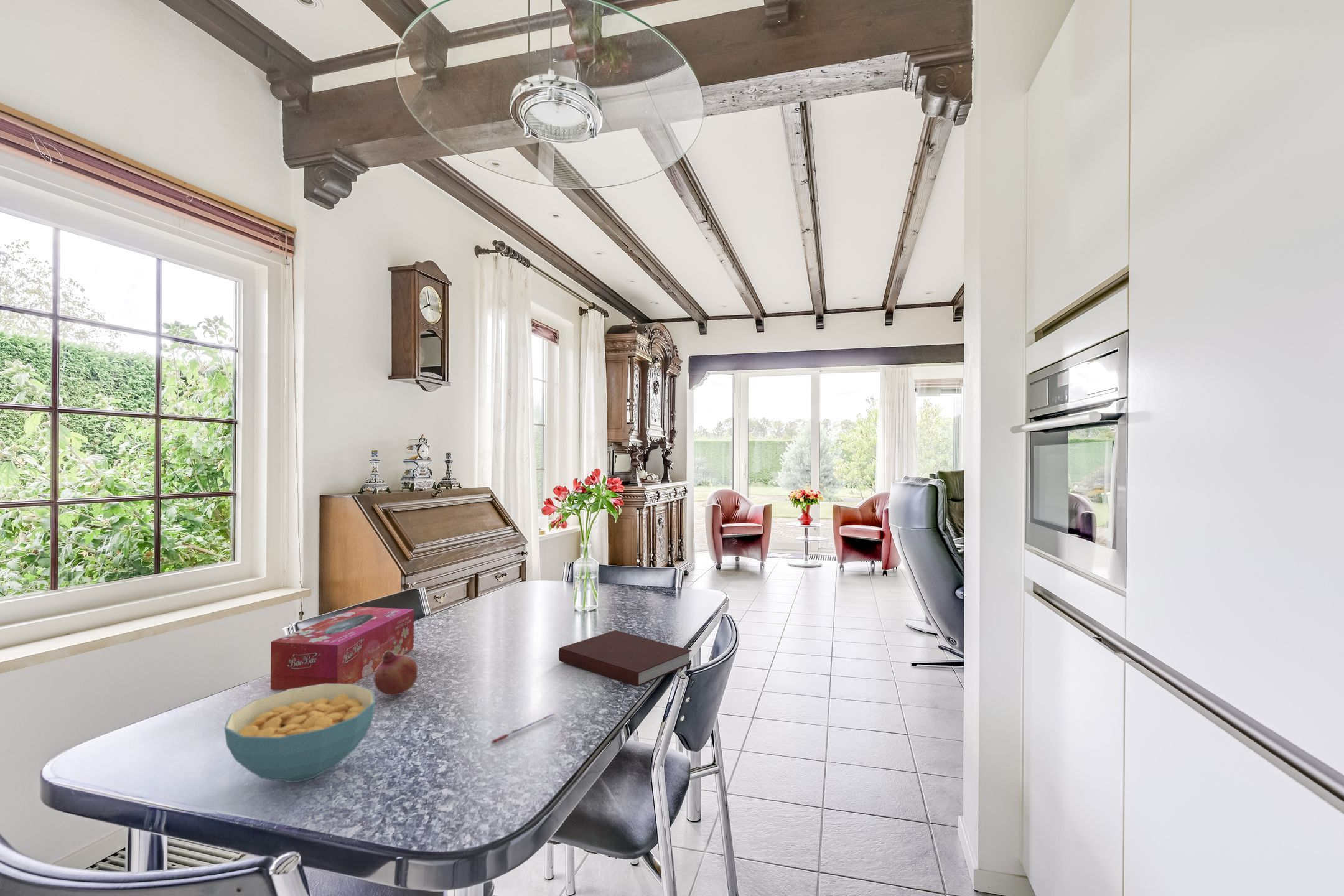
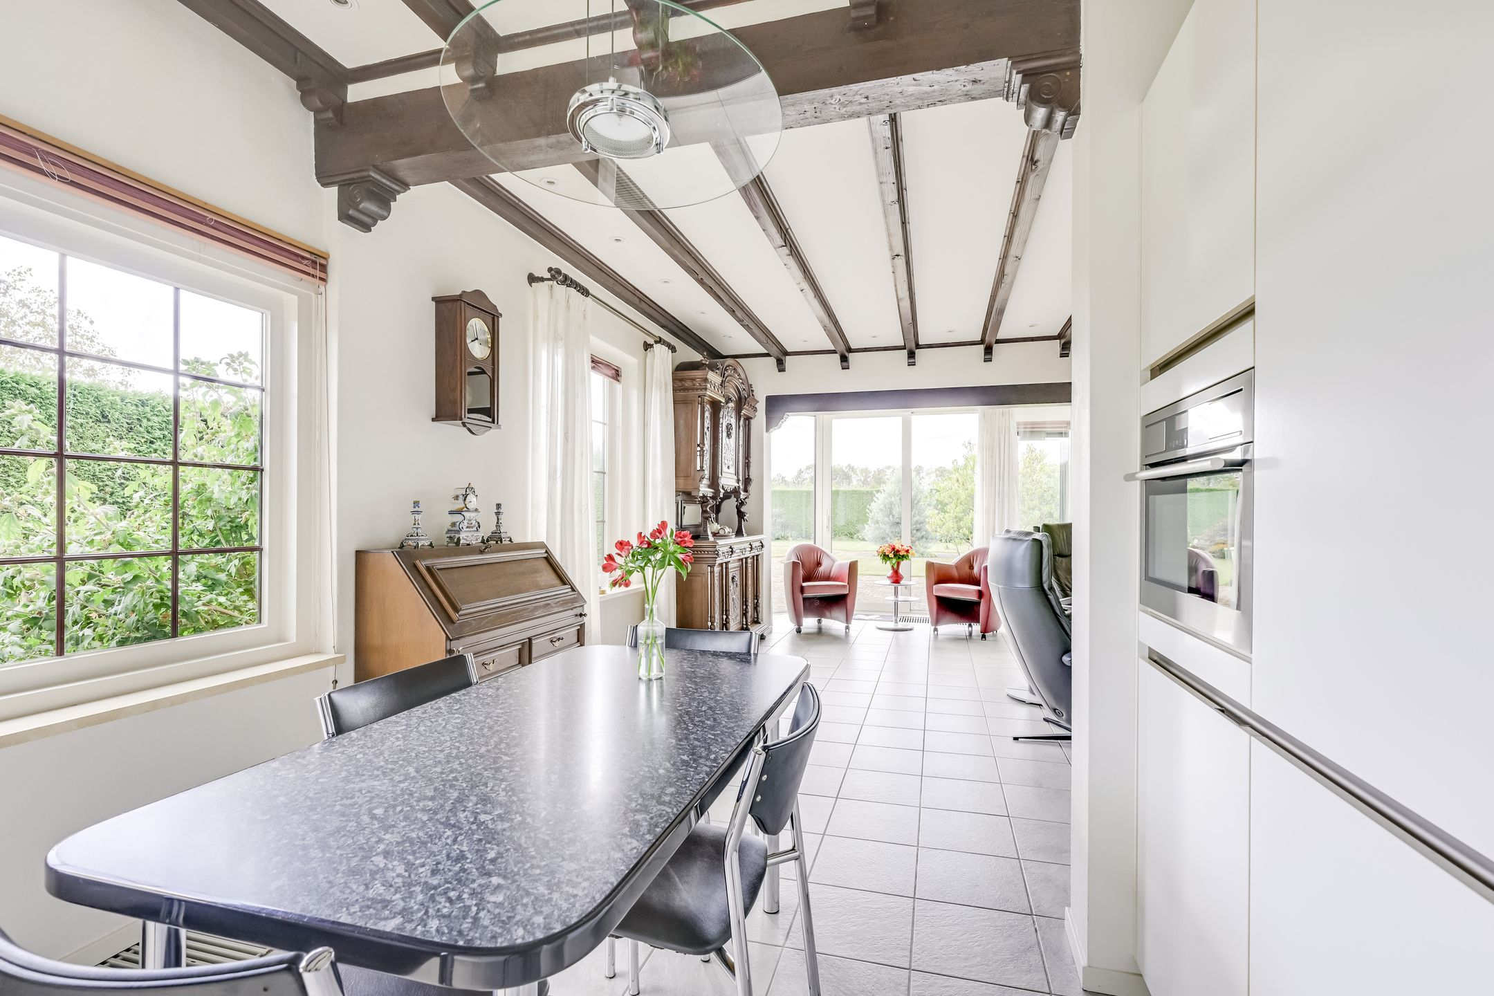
- cereal bowl (304, 740)
- notebook (625, 655)
- pen (525, 727)
- fruit (396, 671)
- tissue box (348, 645)
